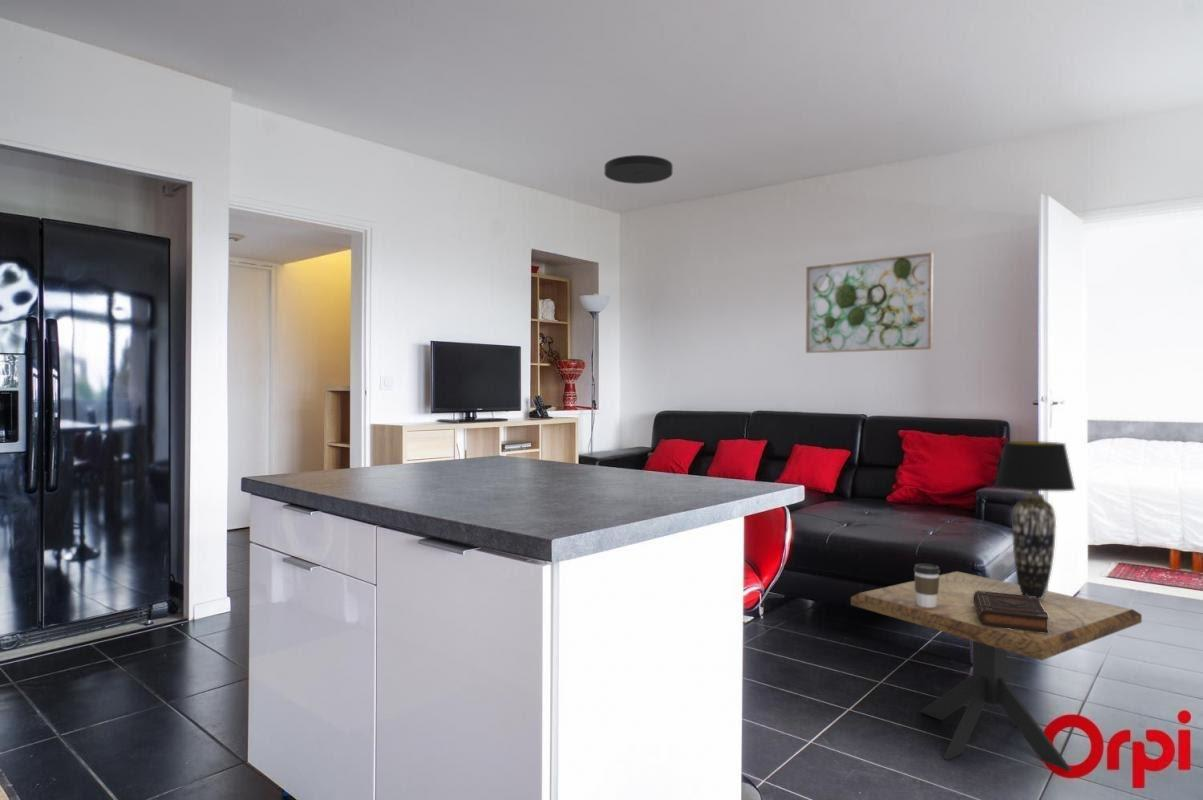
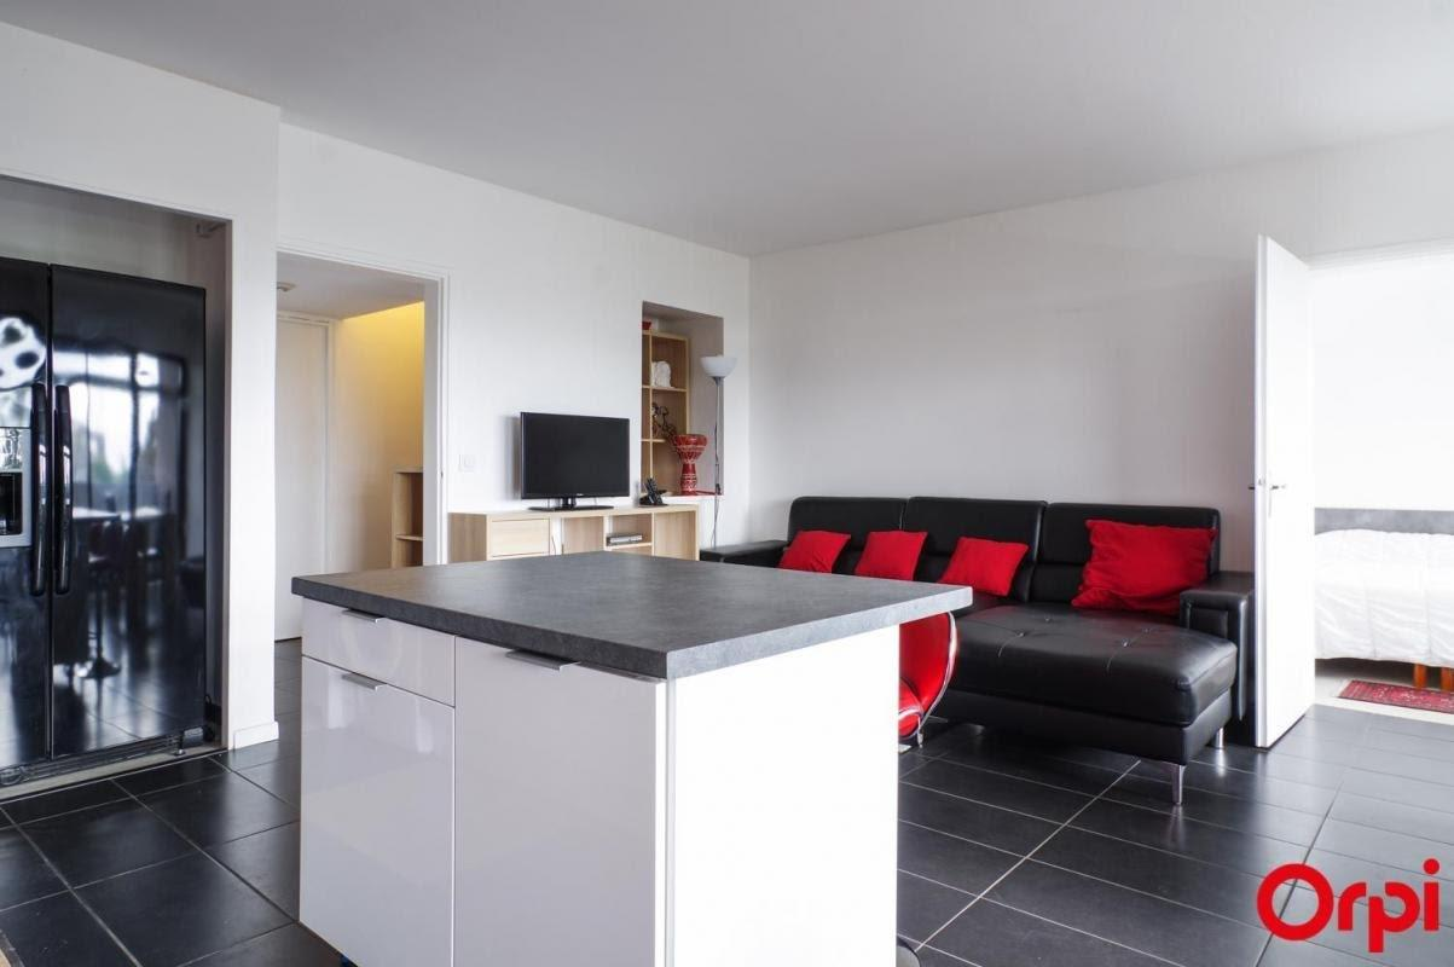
- table lamp (1033, 519)
- coffee cup (926, 584)
- book (1008, 608)
- ceiling light (638, 170)
- side table (990, 669)
- wall art (865, 305)
